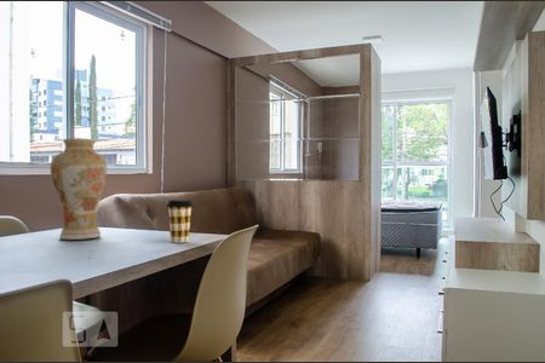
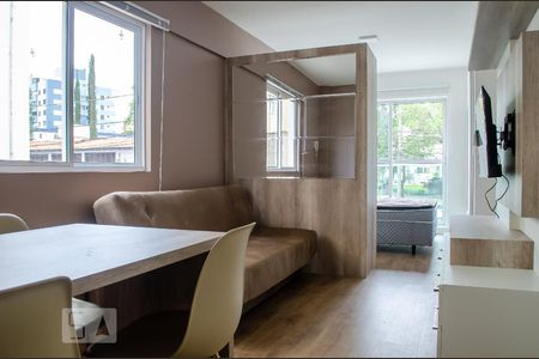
- vase (79, 188)
- coffee cup (179, 220)
